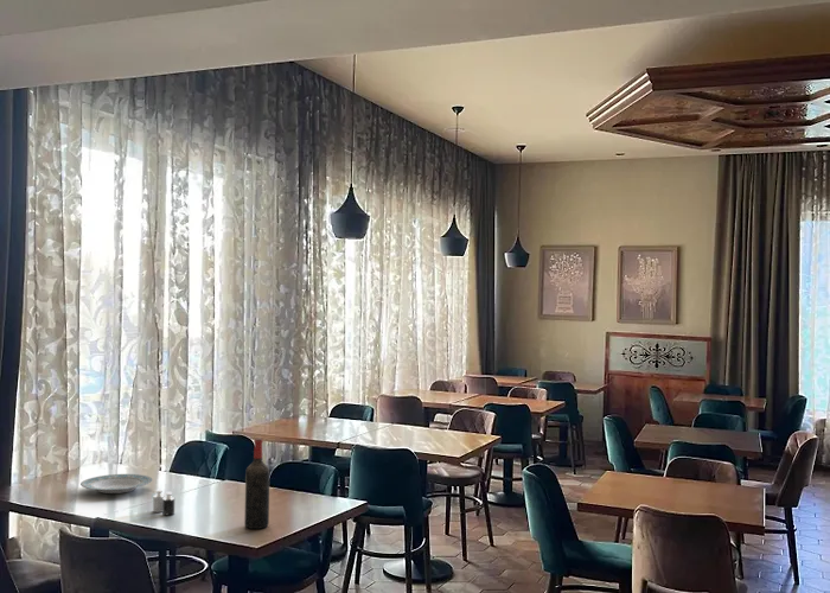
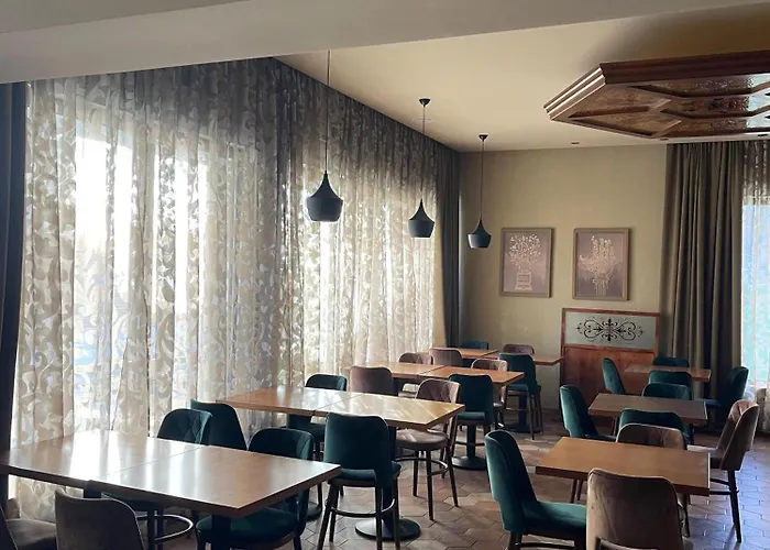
- candle (162, 502)
- plate (116, 485)
- wine bottle (257, 482)
